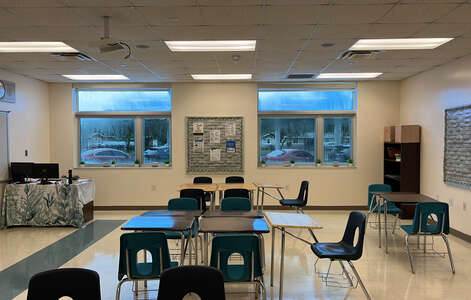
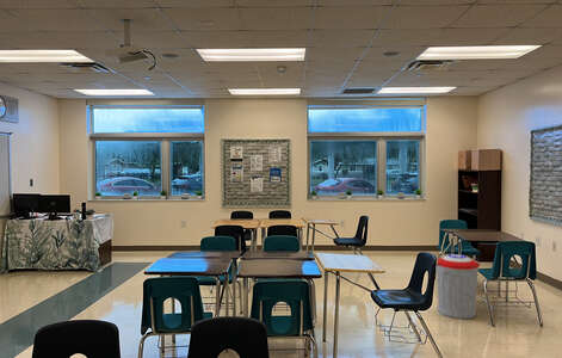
+ trash can (456, 284)
